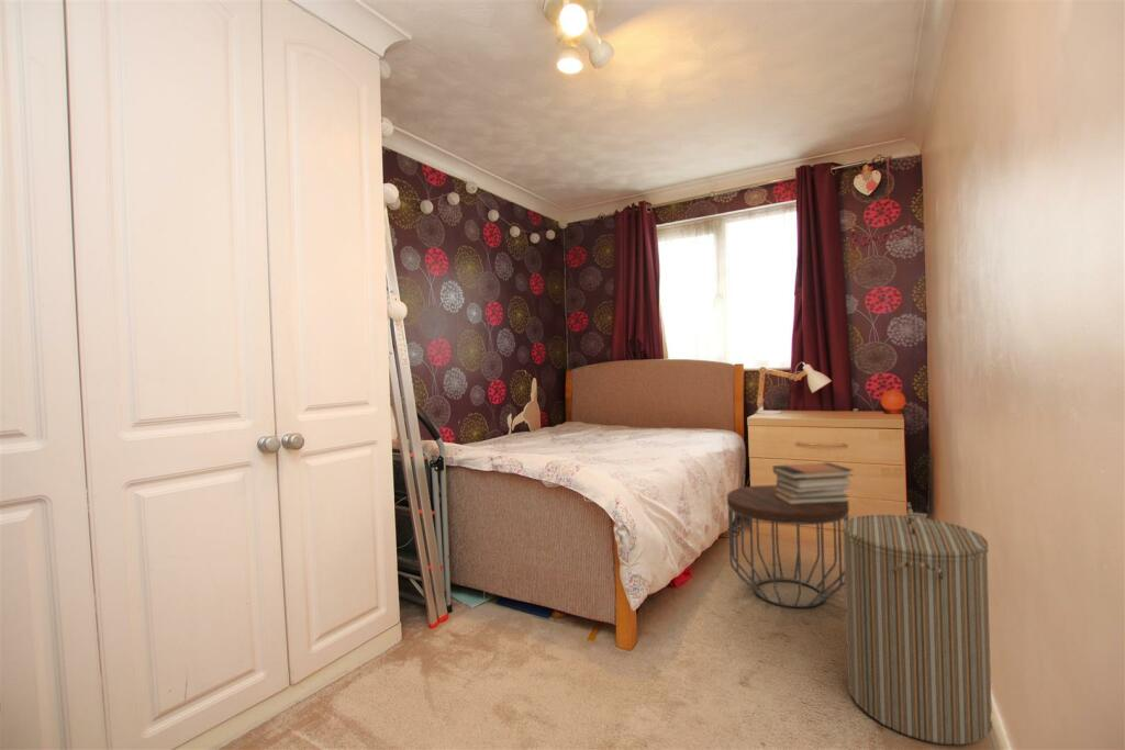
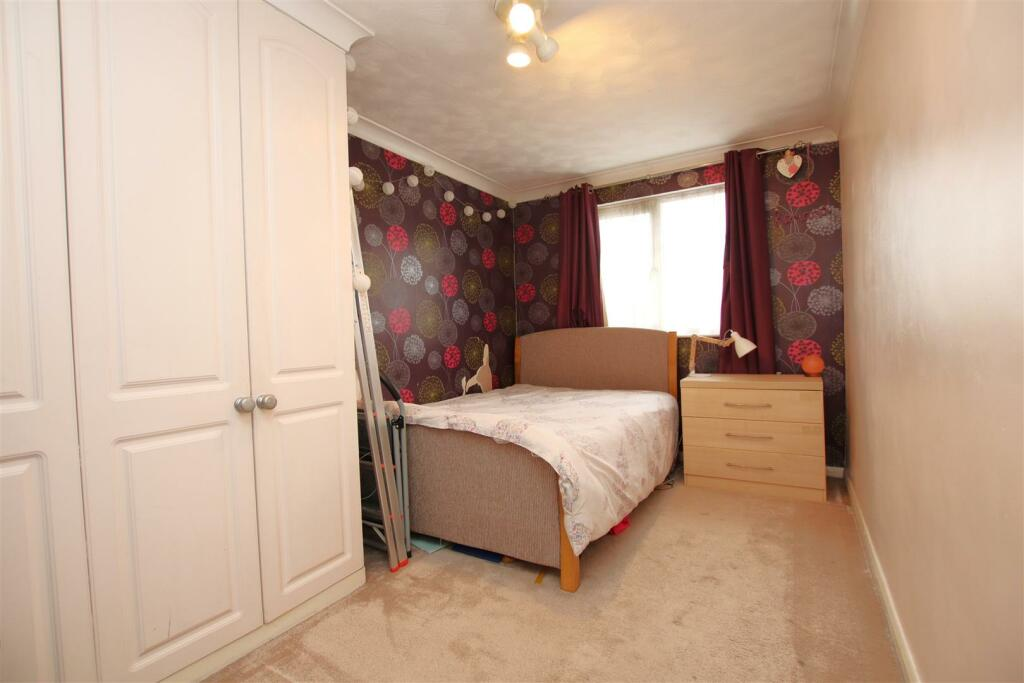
- side table (778, 545)
- book stack (812, 482)
- laundry hamper (912, 603)
